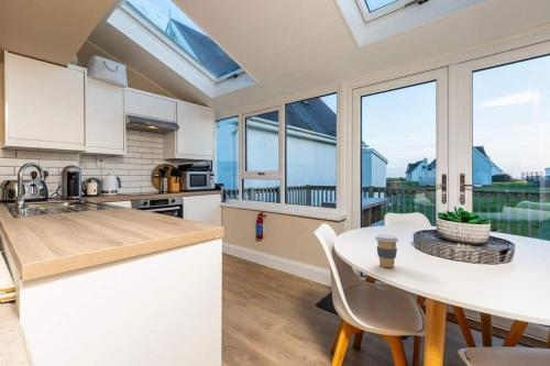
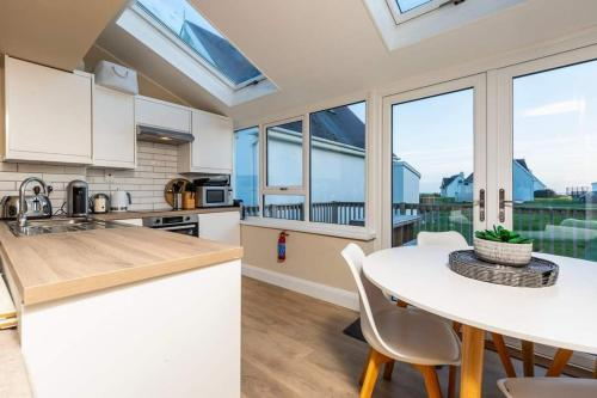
- coffee cup (386, 251)
